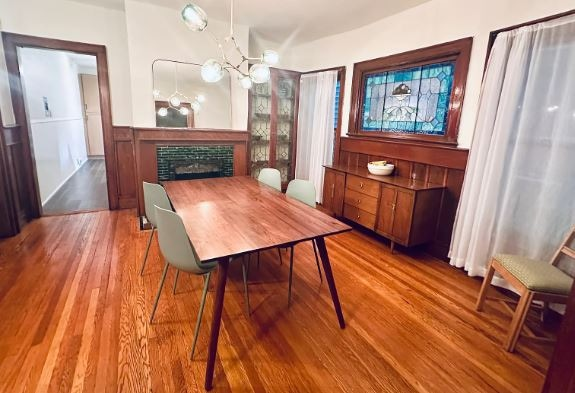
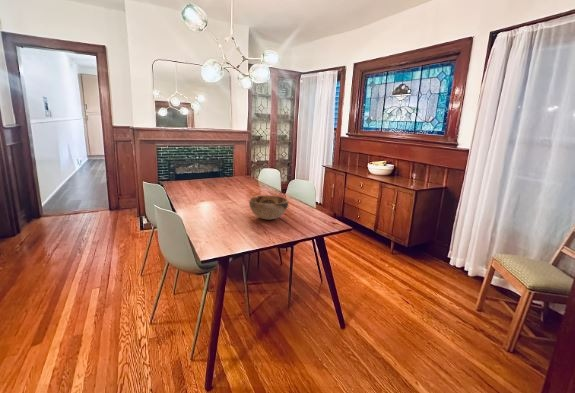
+ decorative bowl (268, 208)
